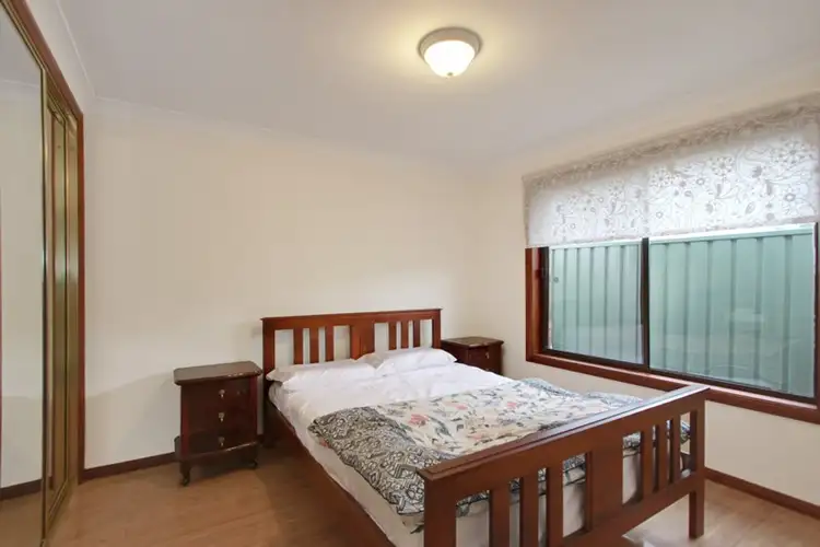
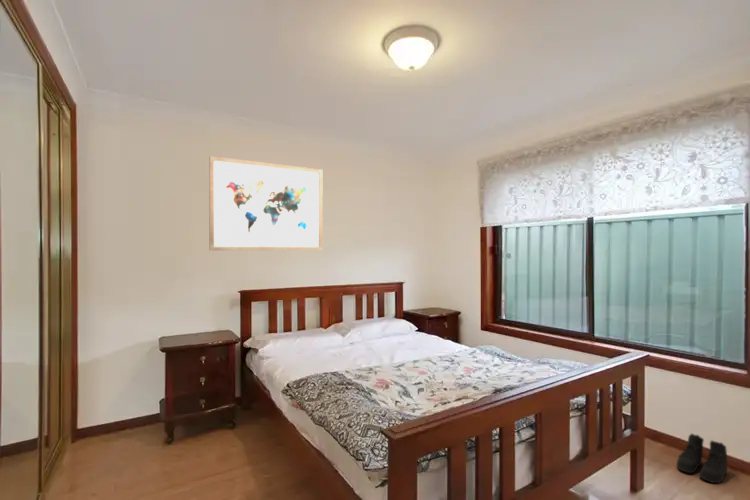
+ wall art (270, 206)
+ boots (702, 455)
